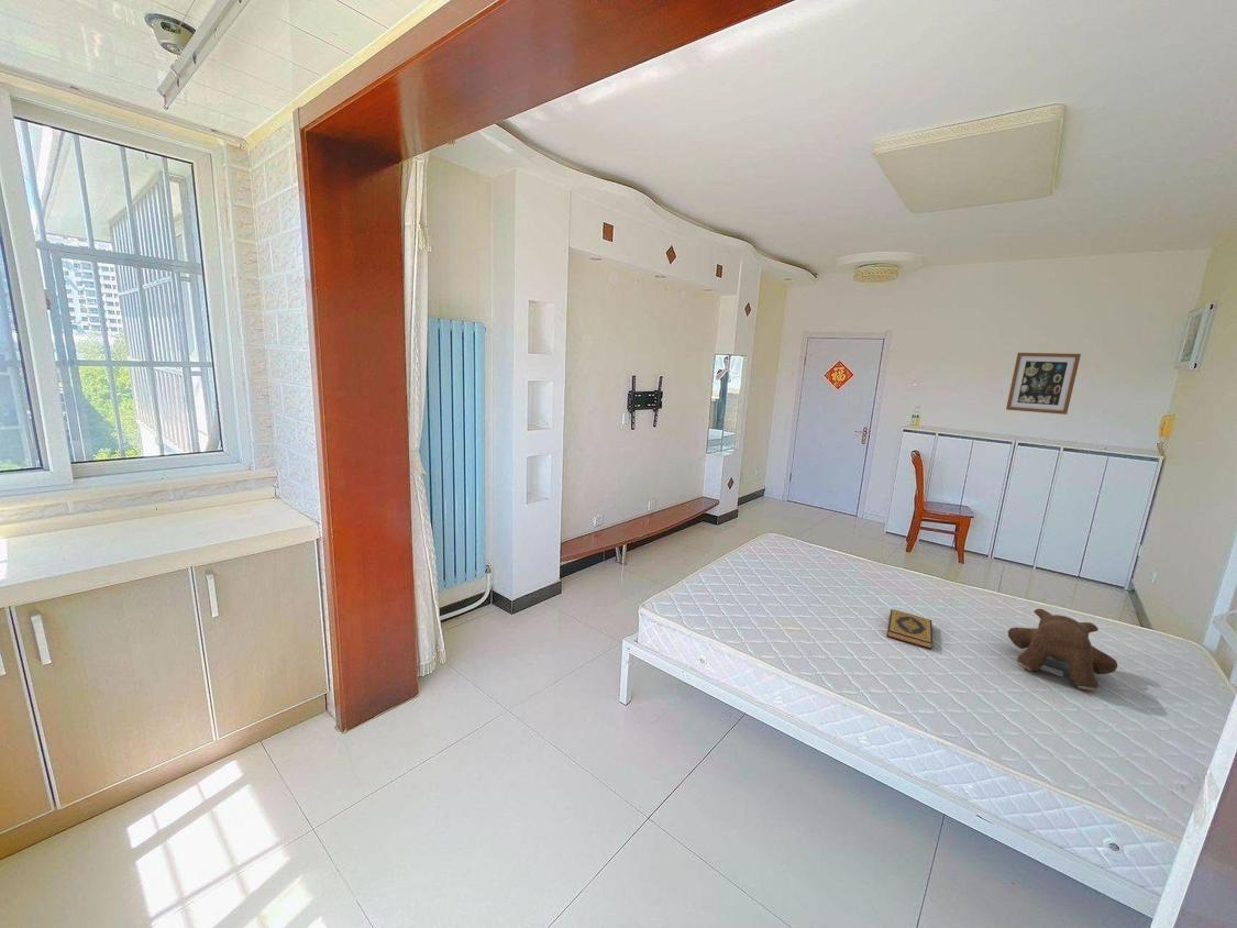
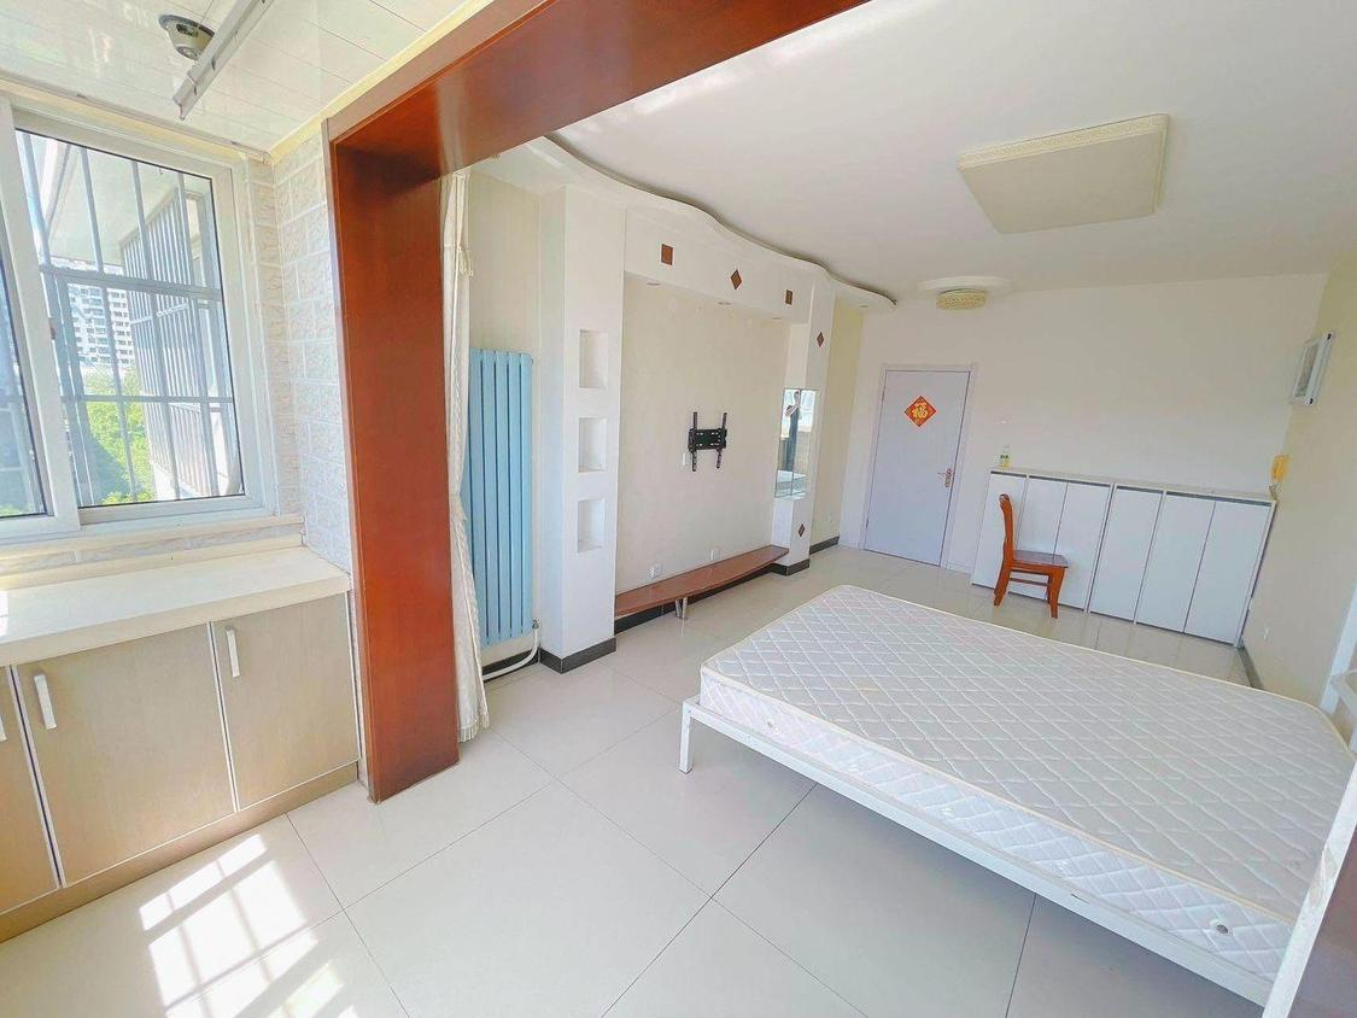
- hardback book (909, 628)
- wall art (1041, 383)
- teddy bear (1061, 641)
